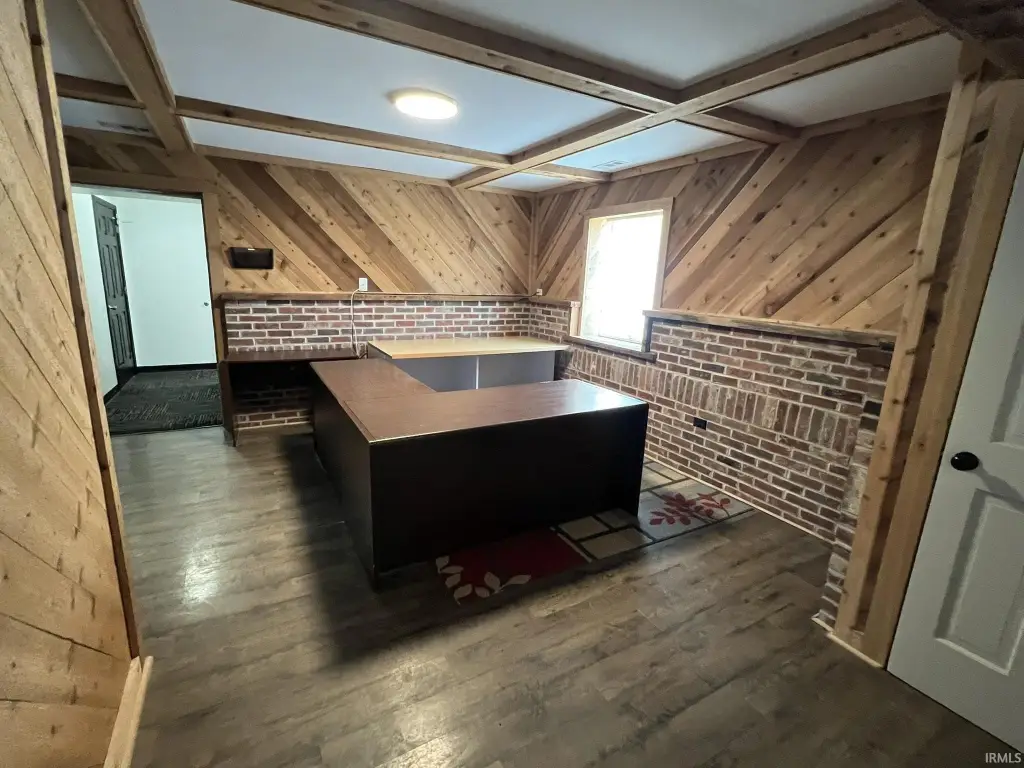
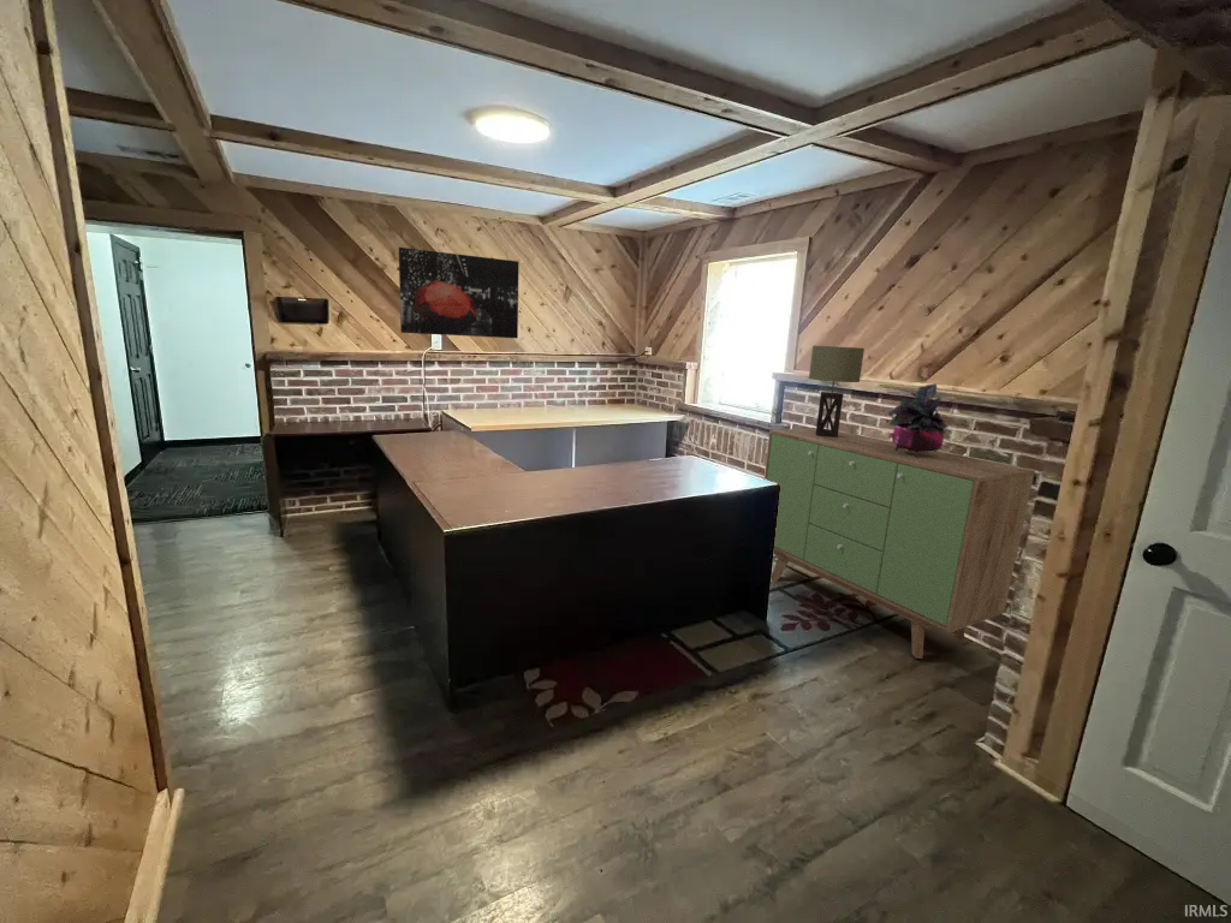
+ potted plant (917, 418)
+ wall art (462, 296)
+ sideboard (869, 529)
+ table lamp (832, 391)
